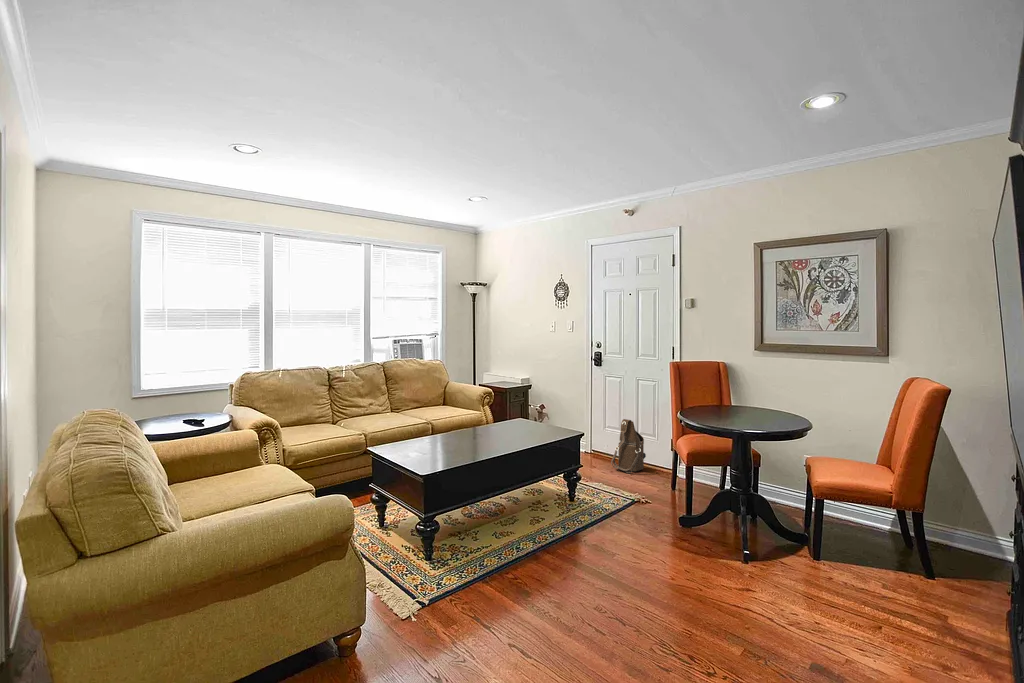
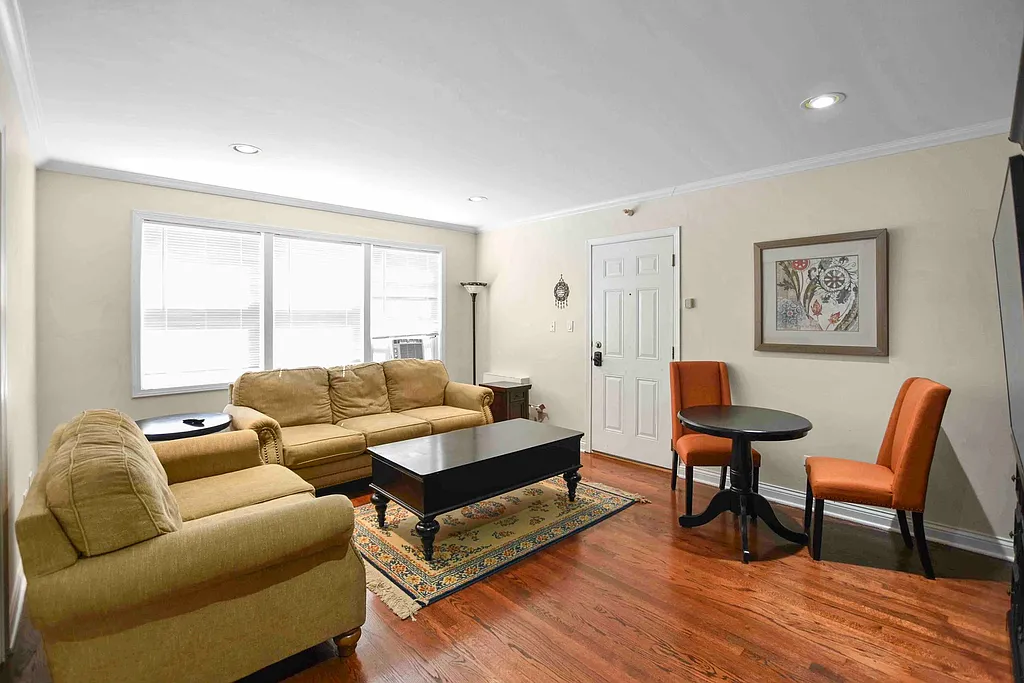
- shoulder bag (631, 445)
